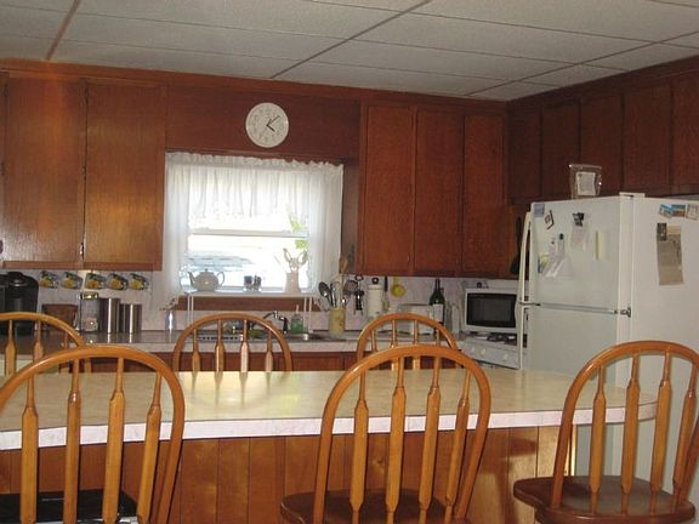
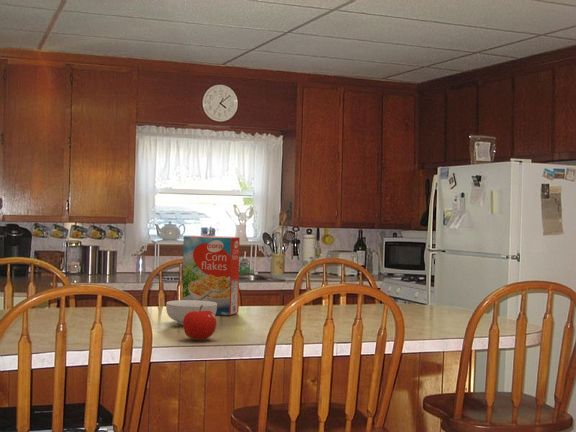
+ cereal box (211, 274)
+ fruit (199, 322)
+ cereal bowl (190, 311)
